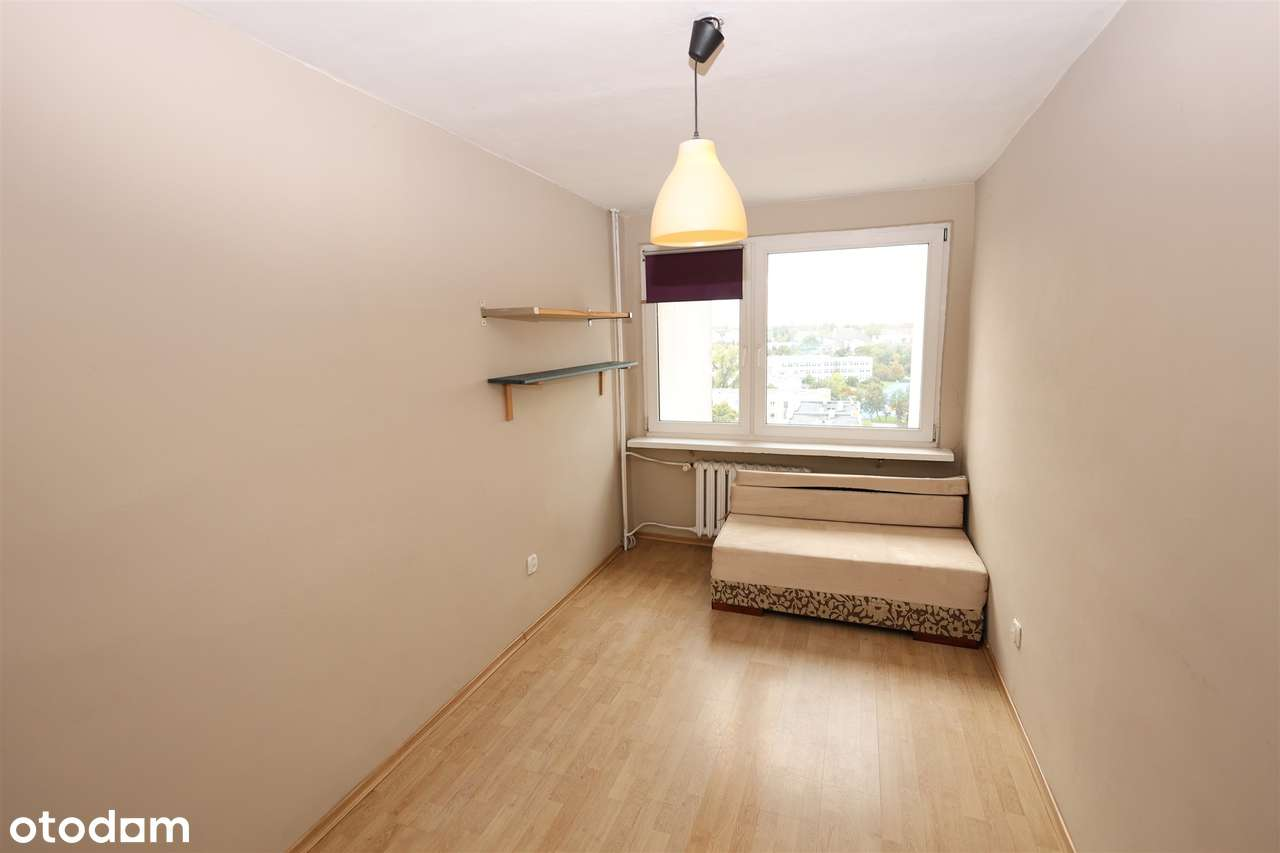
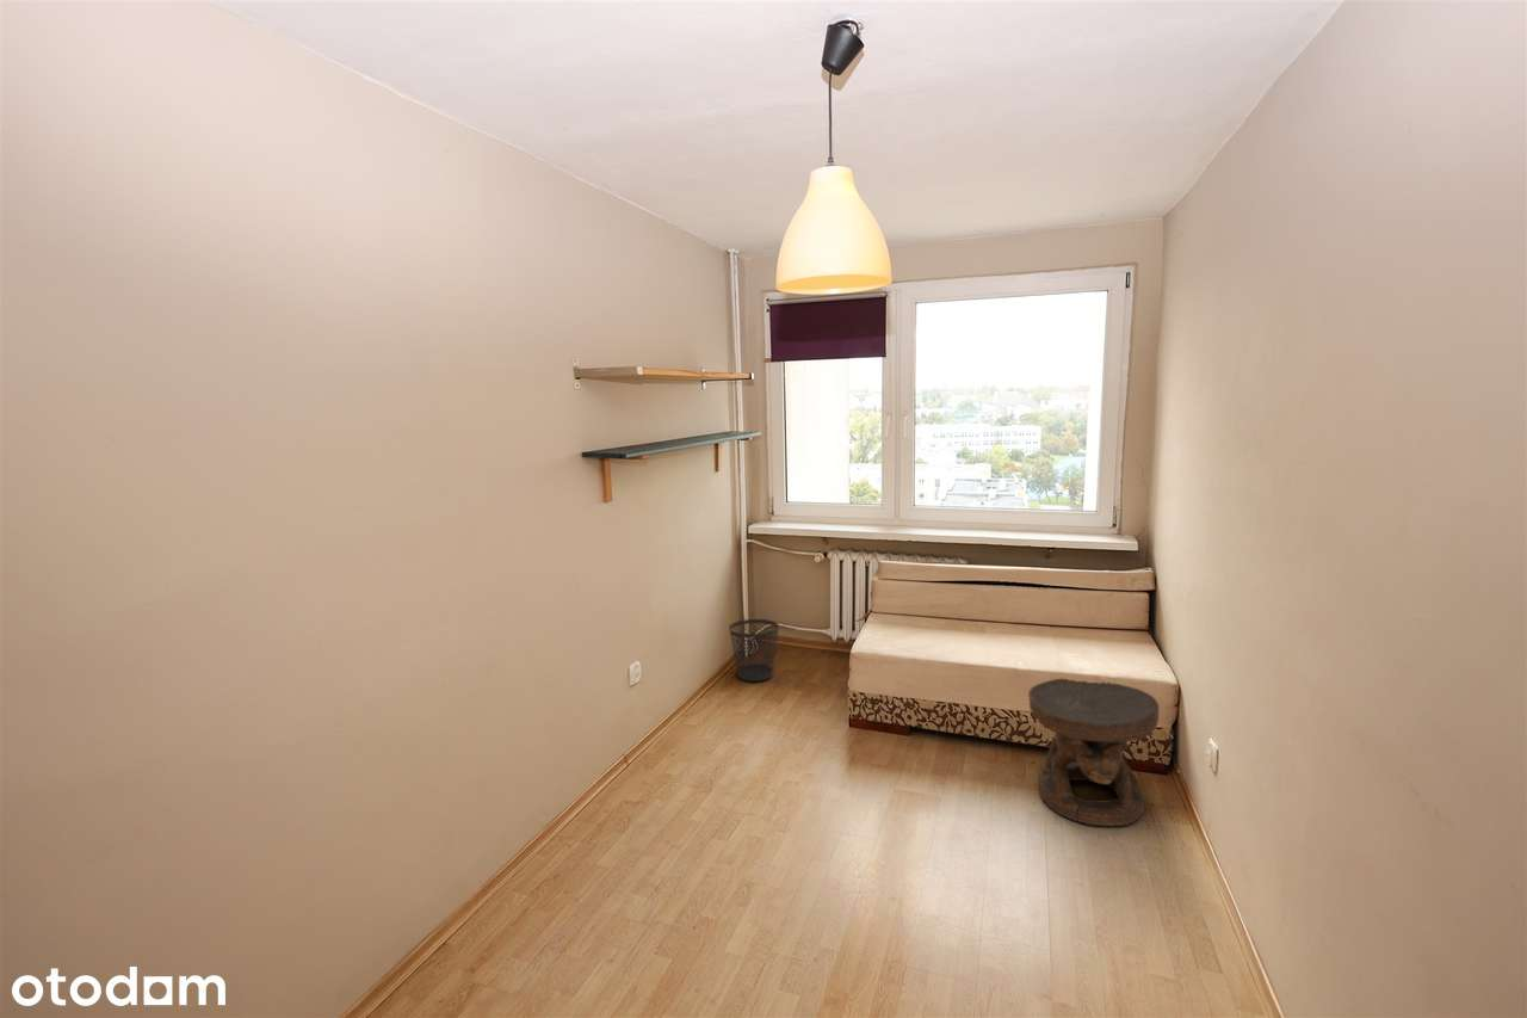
+ side table (1090, 747)
+ wastebasket (754, 650)
